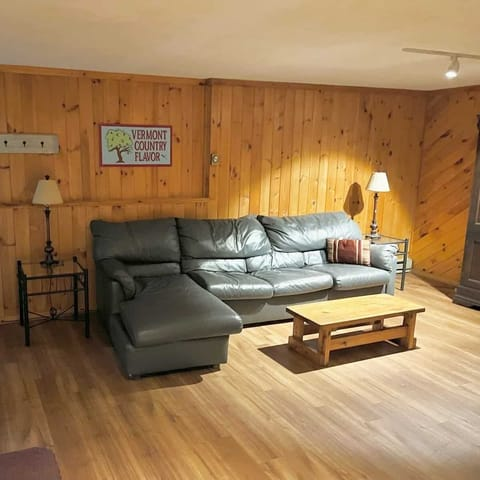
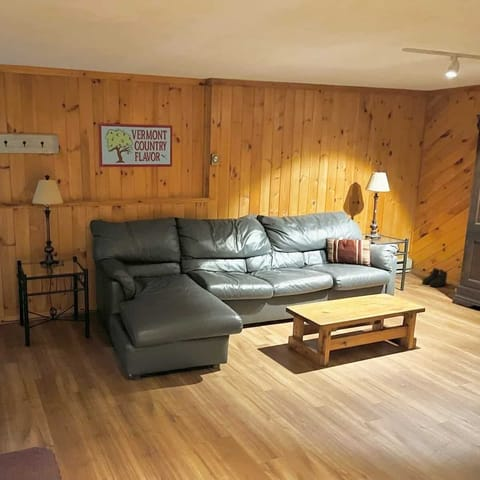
+ boots (434, 276)
